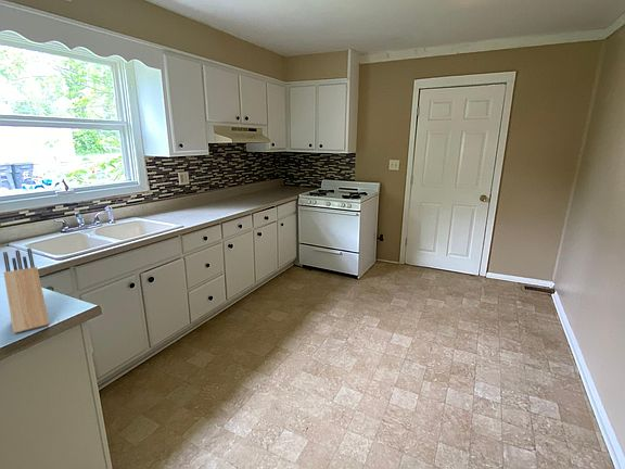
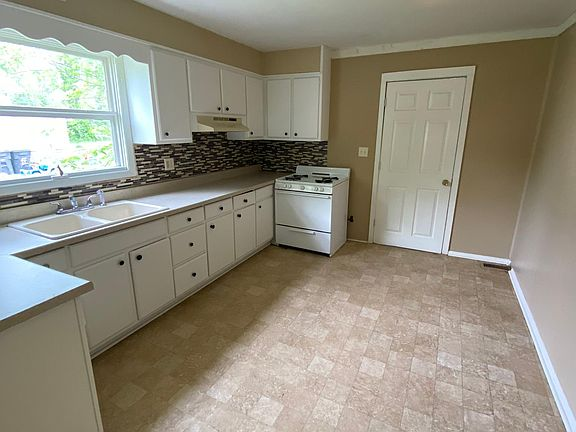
- knife block (24, 287)
